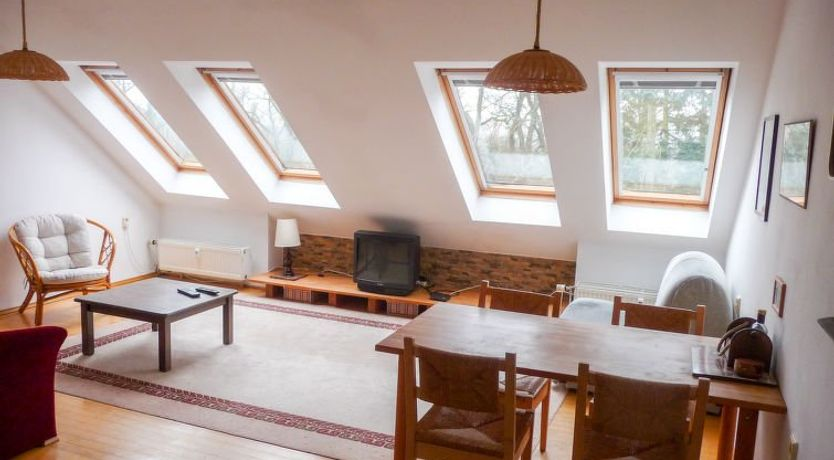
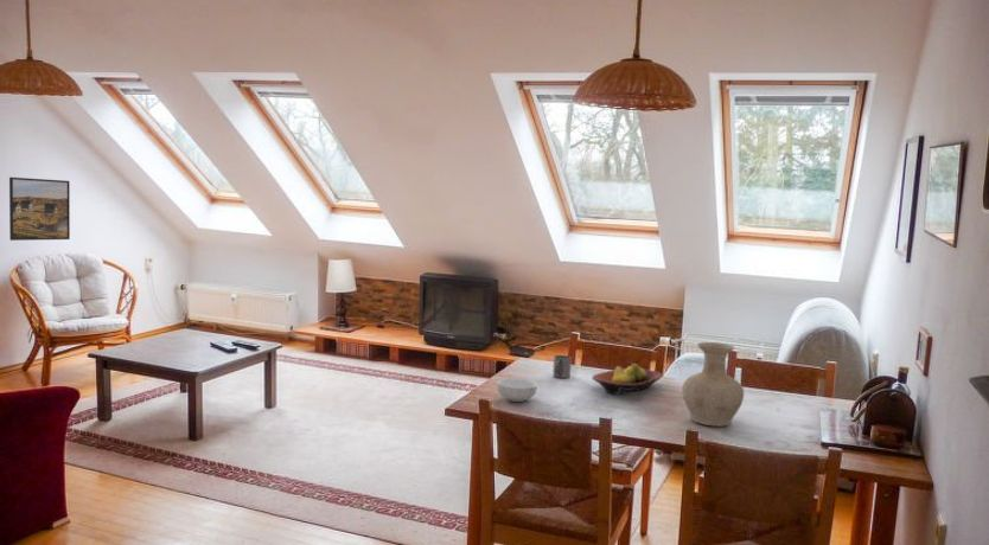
+ cereal bowl (516, 391)
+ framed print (40, 209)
+ vase (713, 383)
+ mug (560, 366)
+ fruit bowl (627, 377)
